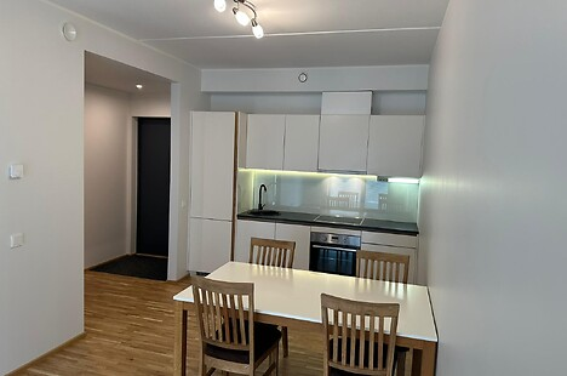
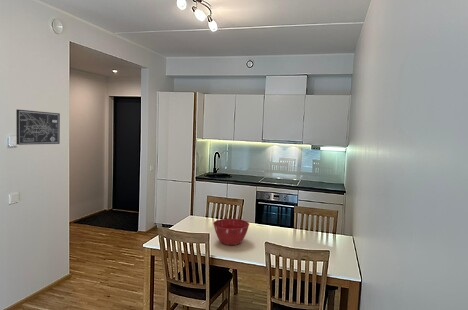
+ mixing bowl (230, 232)
+ wall art (39, 127)
